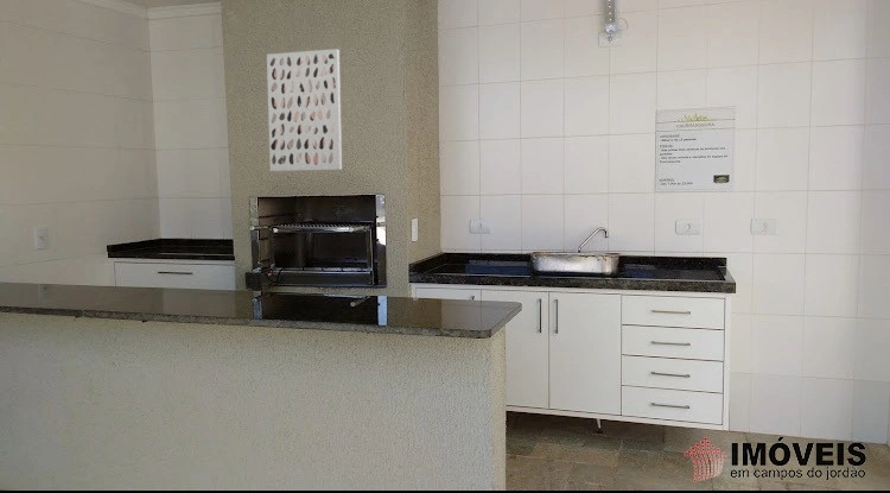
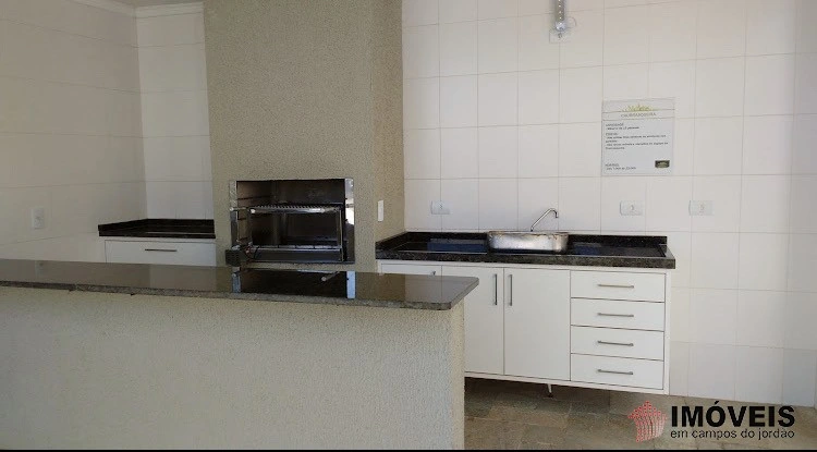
- wall art (304, 110)
